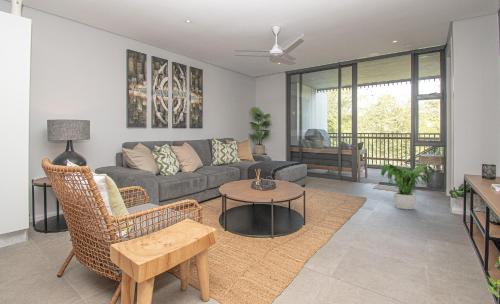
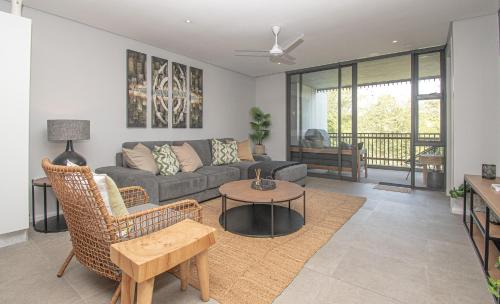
- potted plant (406, 186)
